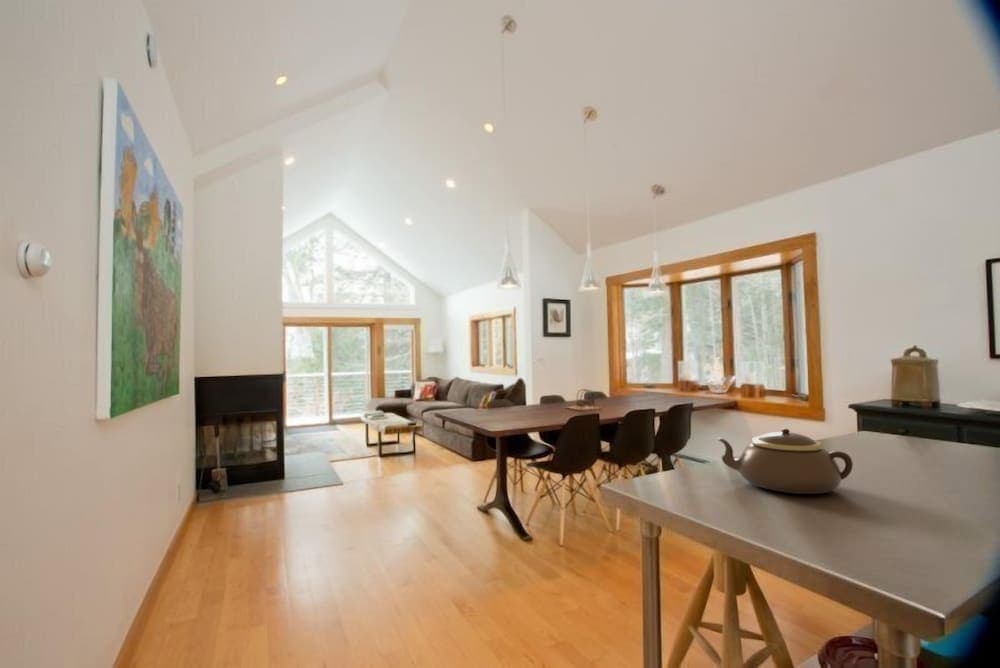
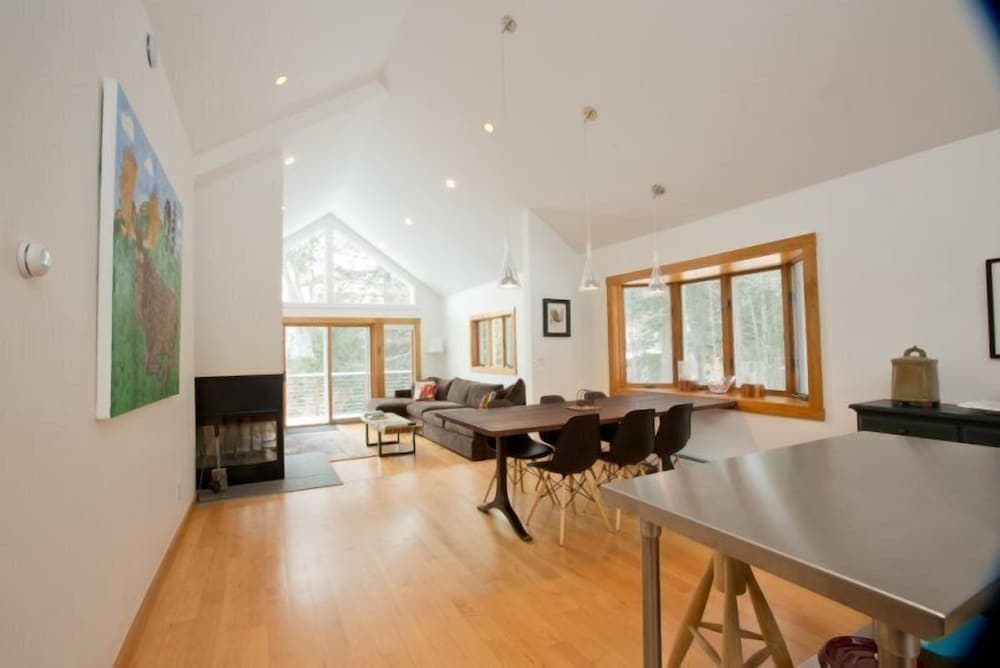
- teapot (784, 457)
